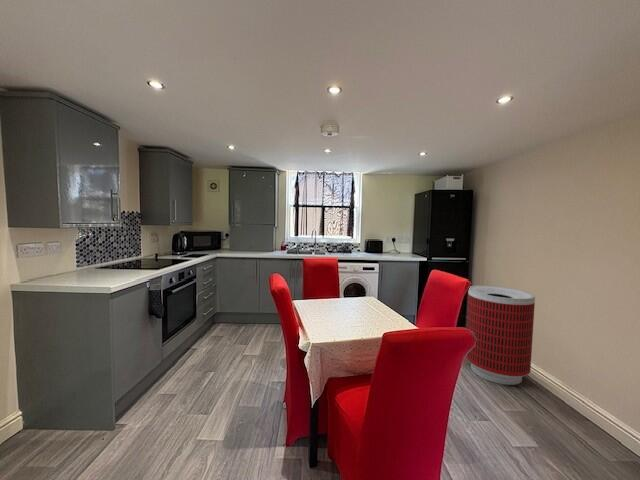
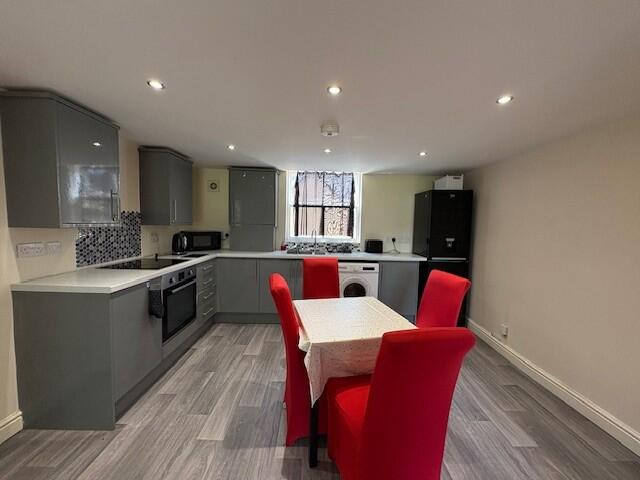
- trash can (497, 332)
